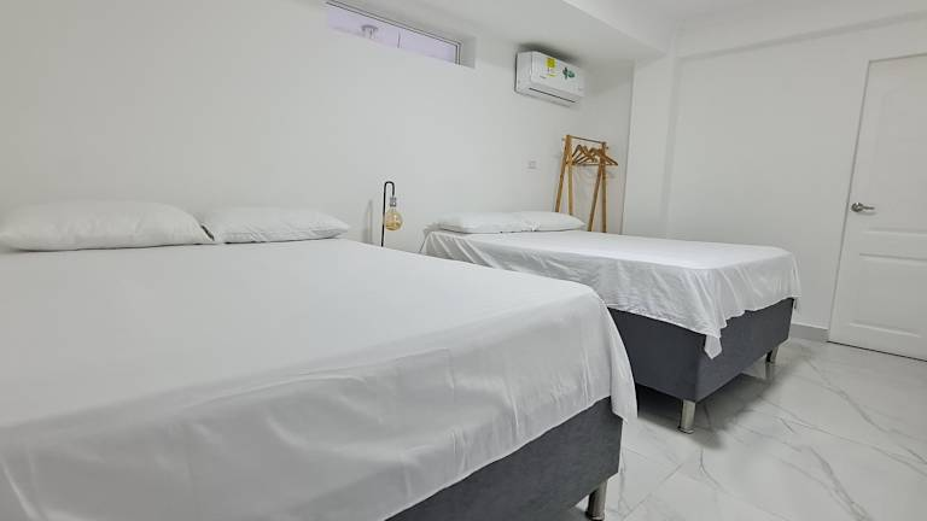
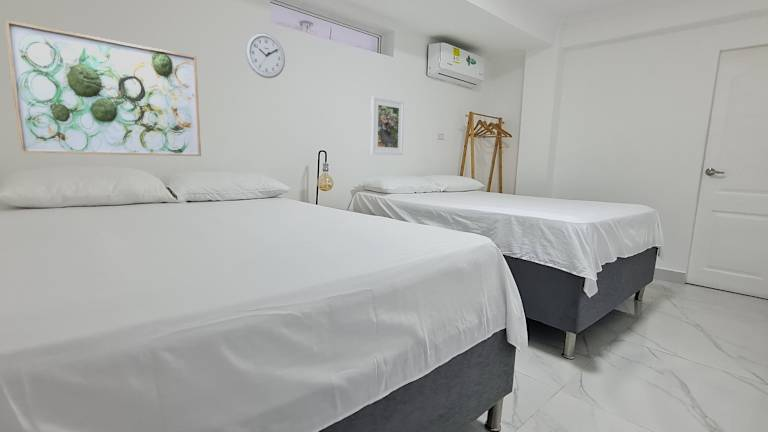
+ wall clock (266, 55)
+ wall art (118, 99)
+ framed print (387, 127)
